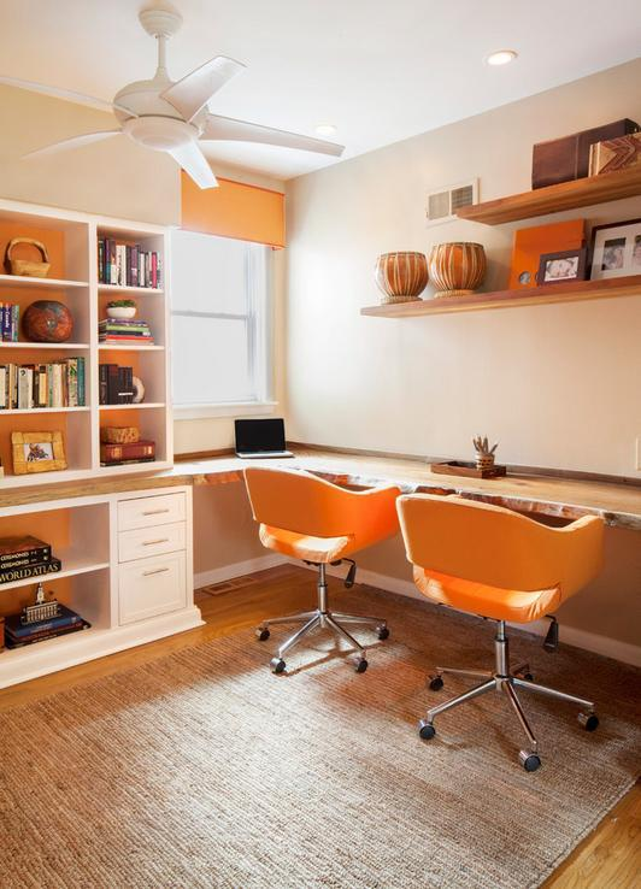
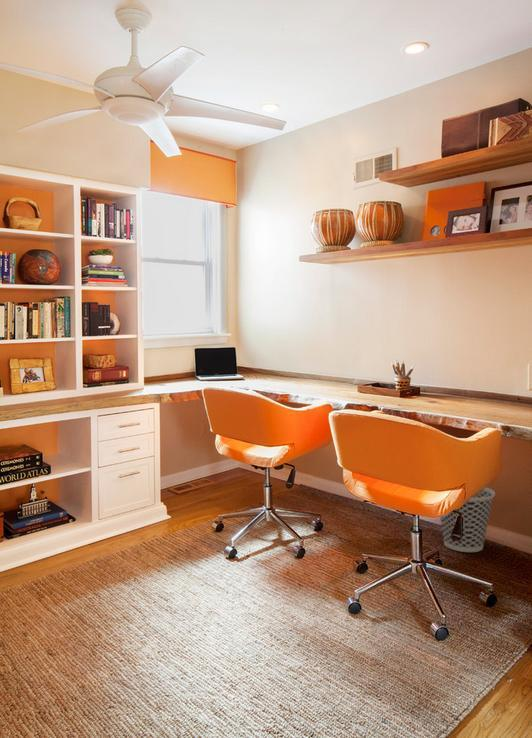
+ wastebasket (463, 517)
